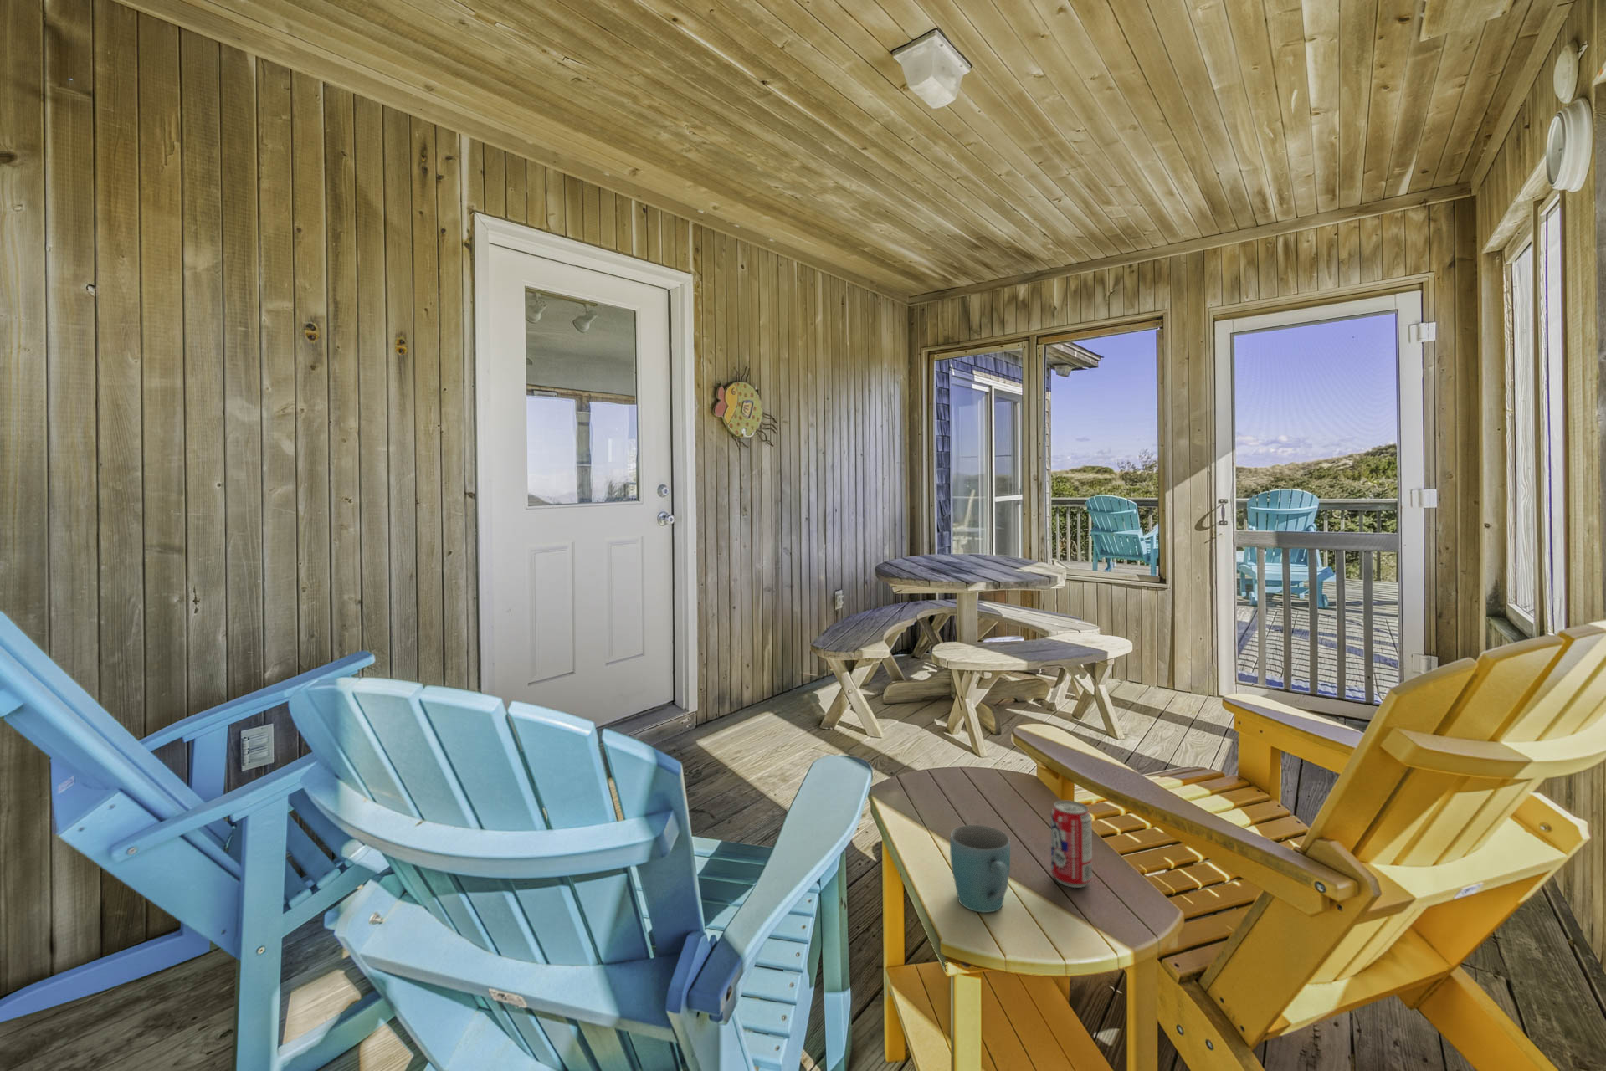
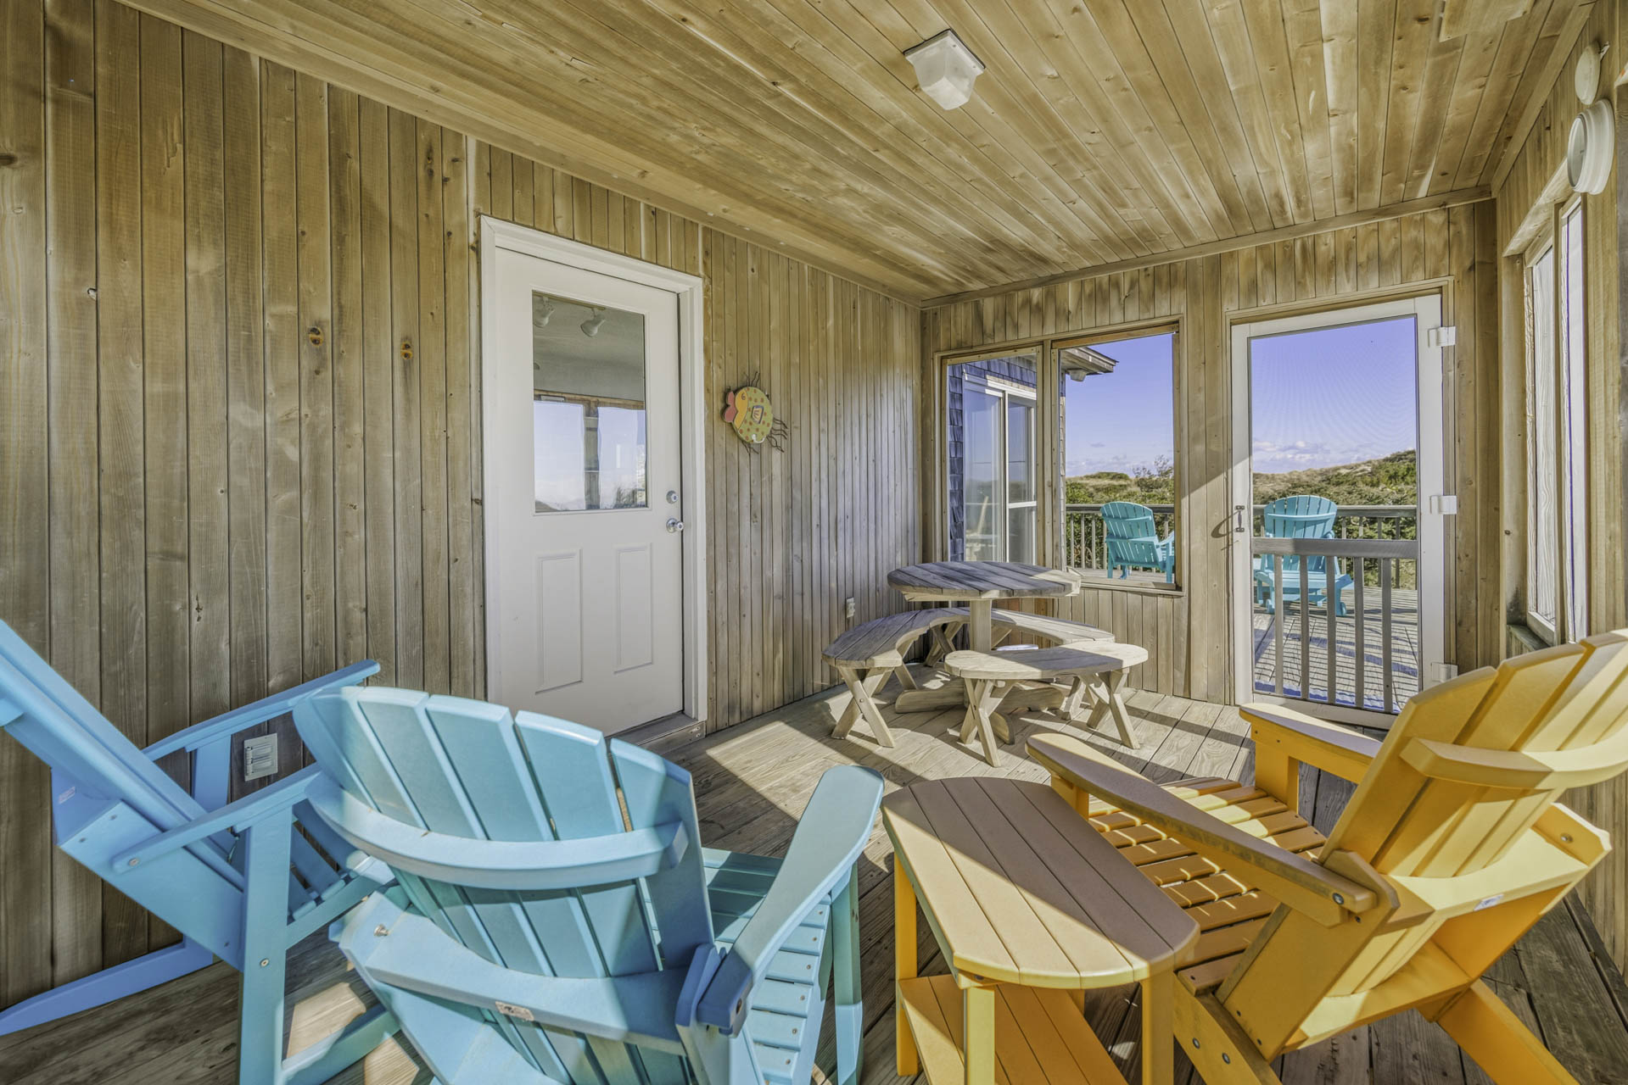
- beverage can (1071, 843)
- mug (986, 875)
